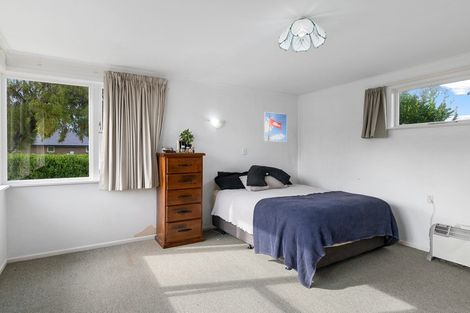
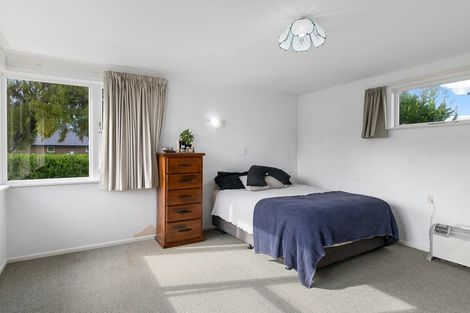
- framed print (275, 127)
